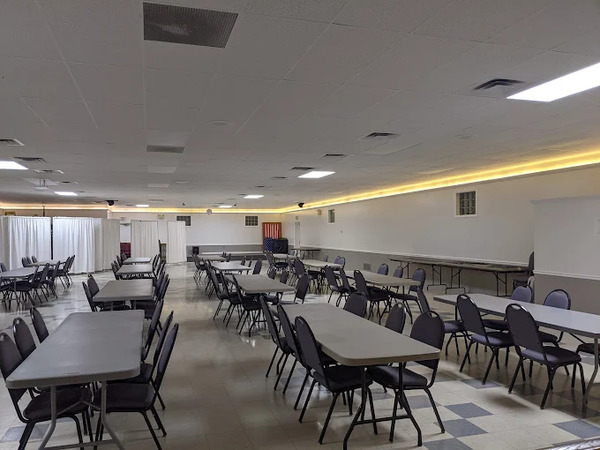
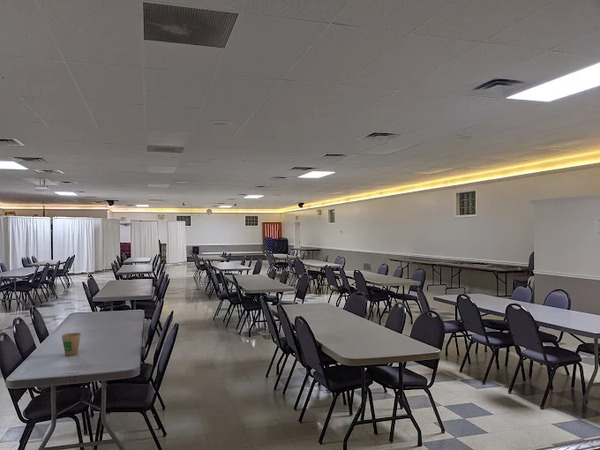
+ paper cup (71, 344)
